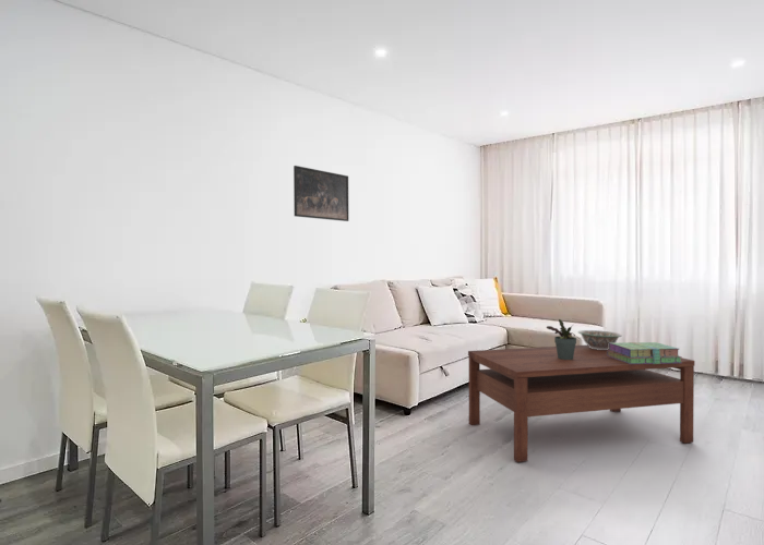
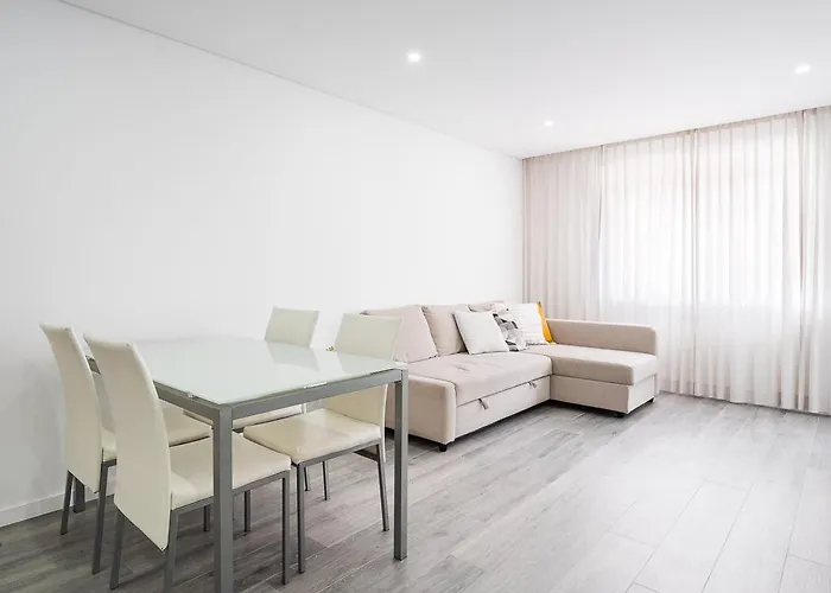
- potted plant (561, 338)
- coffee table (574, 393)
- stack of books (643, 352)
- decorative bowl (599, 340)
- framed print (322, 194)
